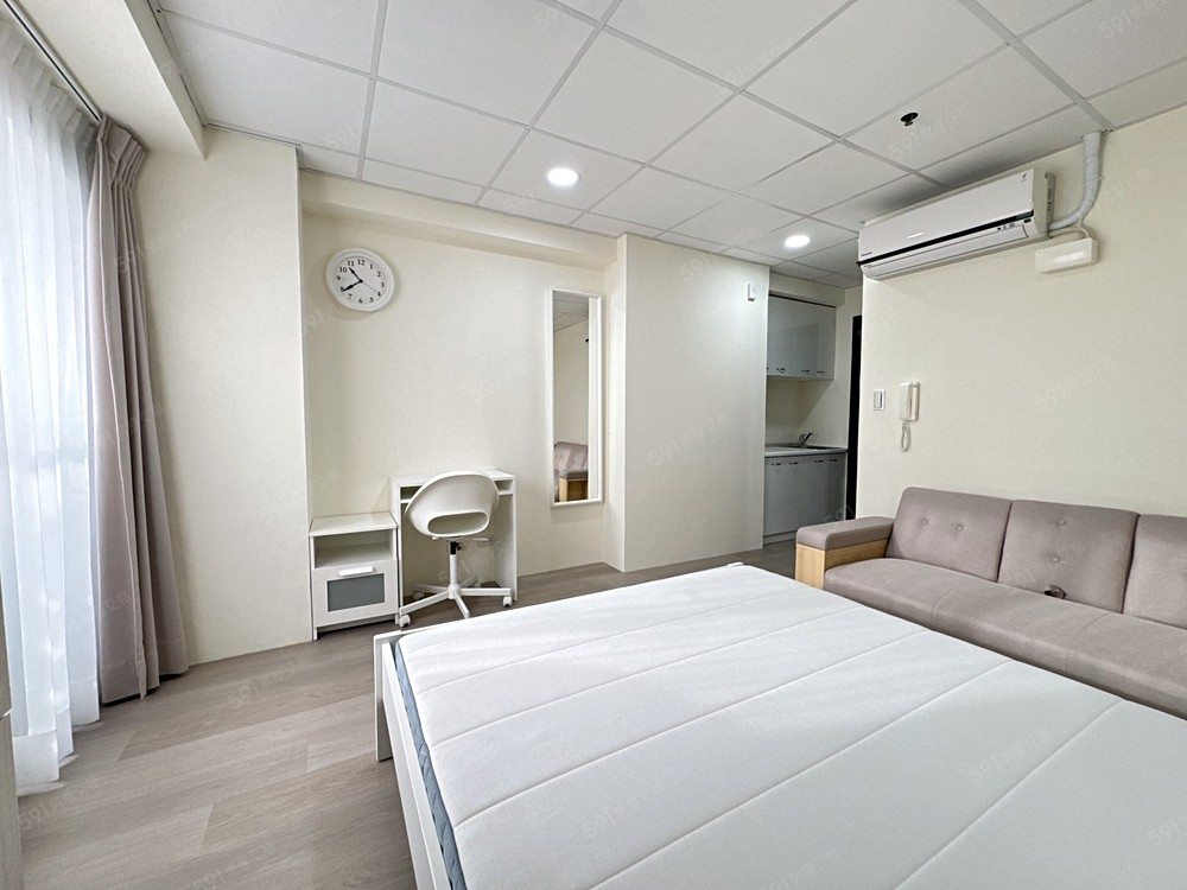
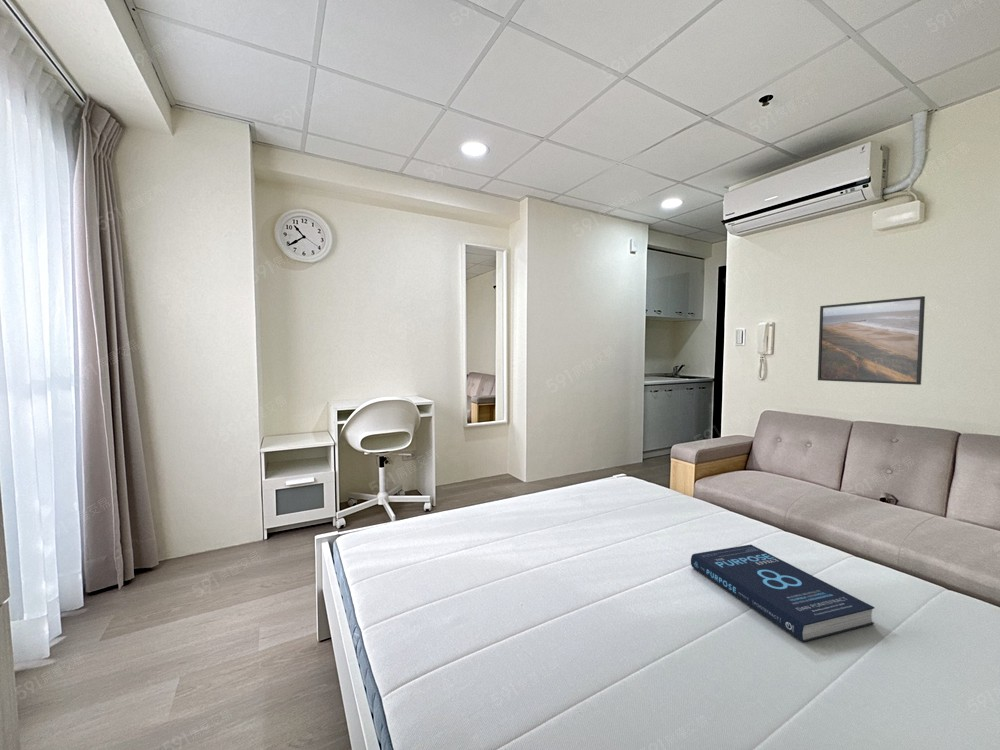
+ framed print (866, 342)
+ book (771, 585)
